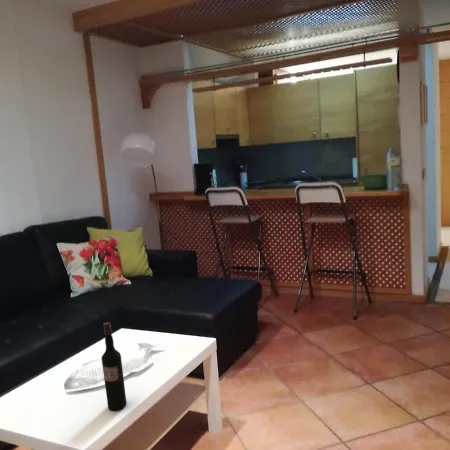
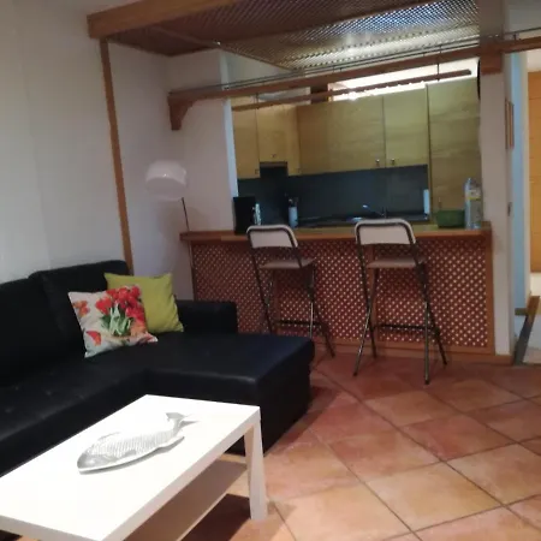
- wine bottle (112, 365)
